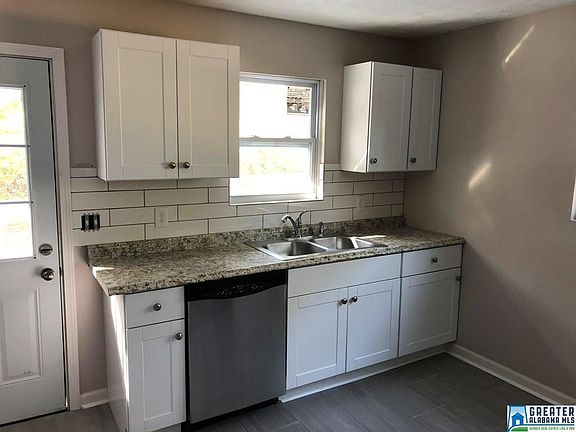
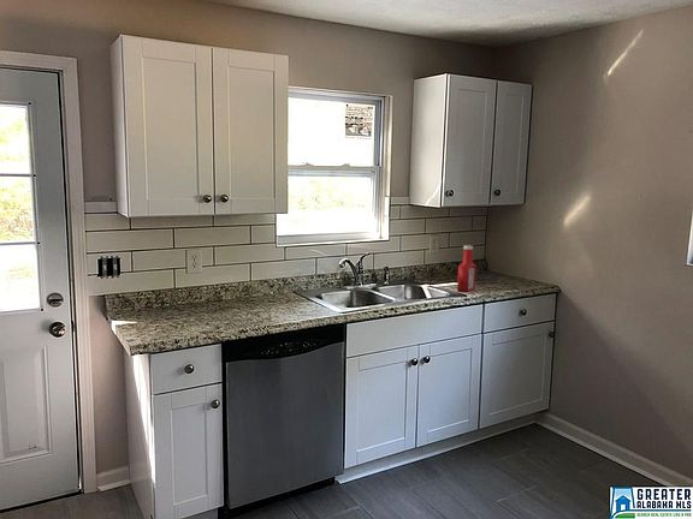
+ soap bottle (467, 268)
